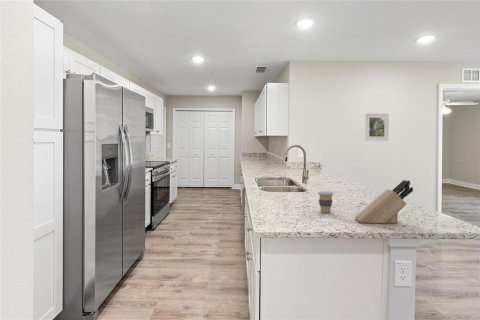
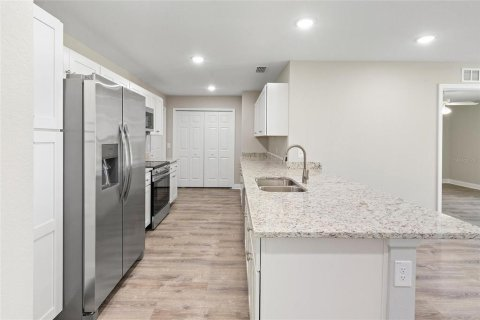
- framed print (376, 127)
- knife block (383, 200)
- coffee cup (325, 201)
